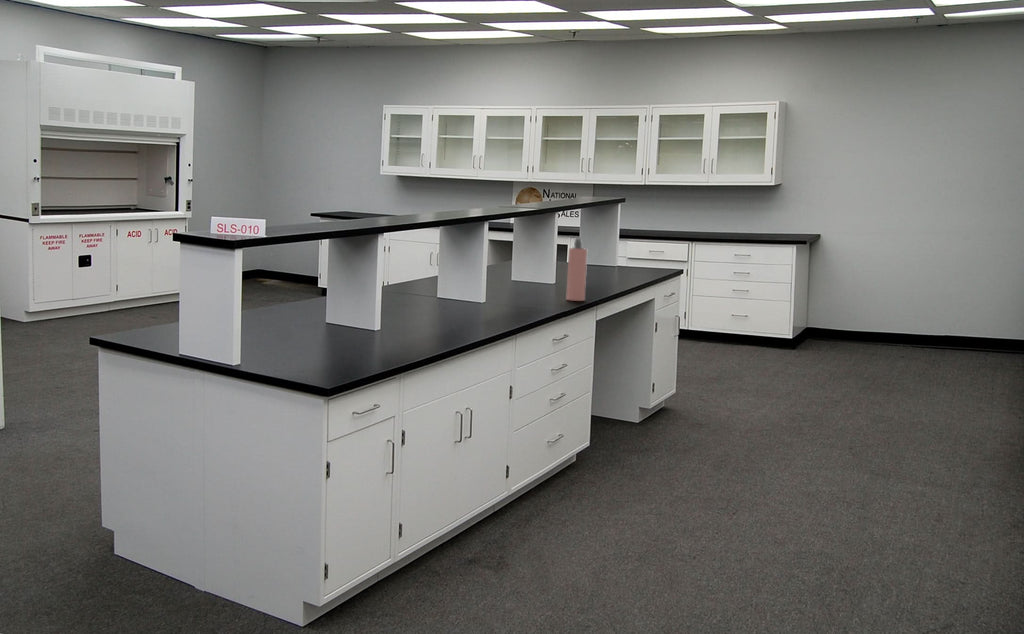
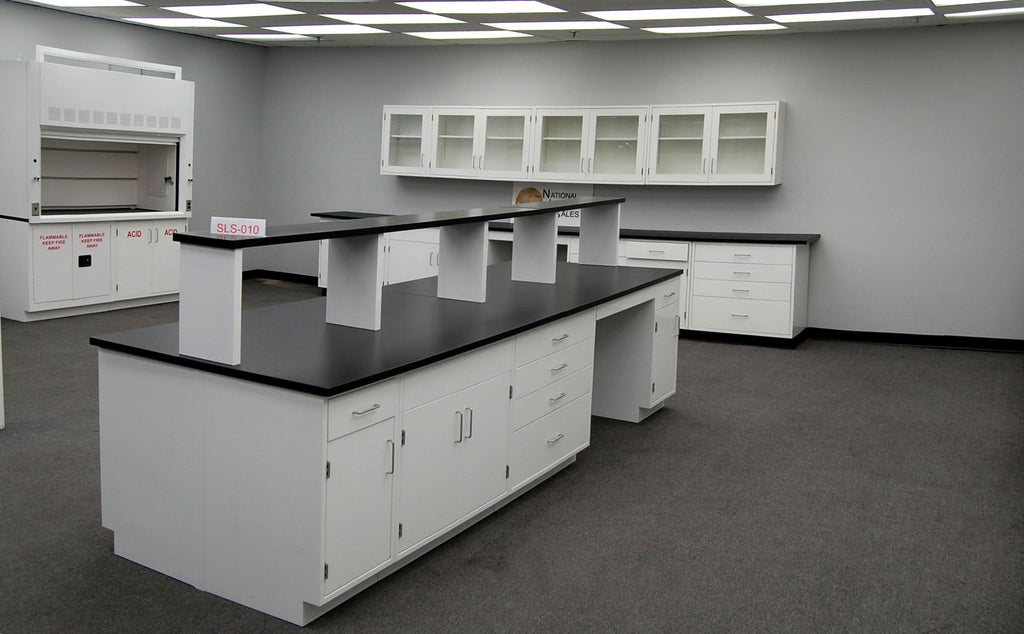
- spray bottle (577, 269)
